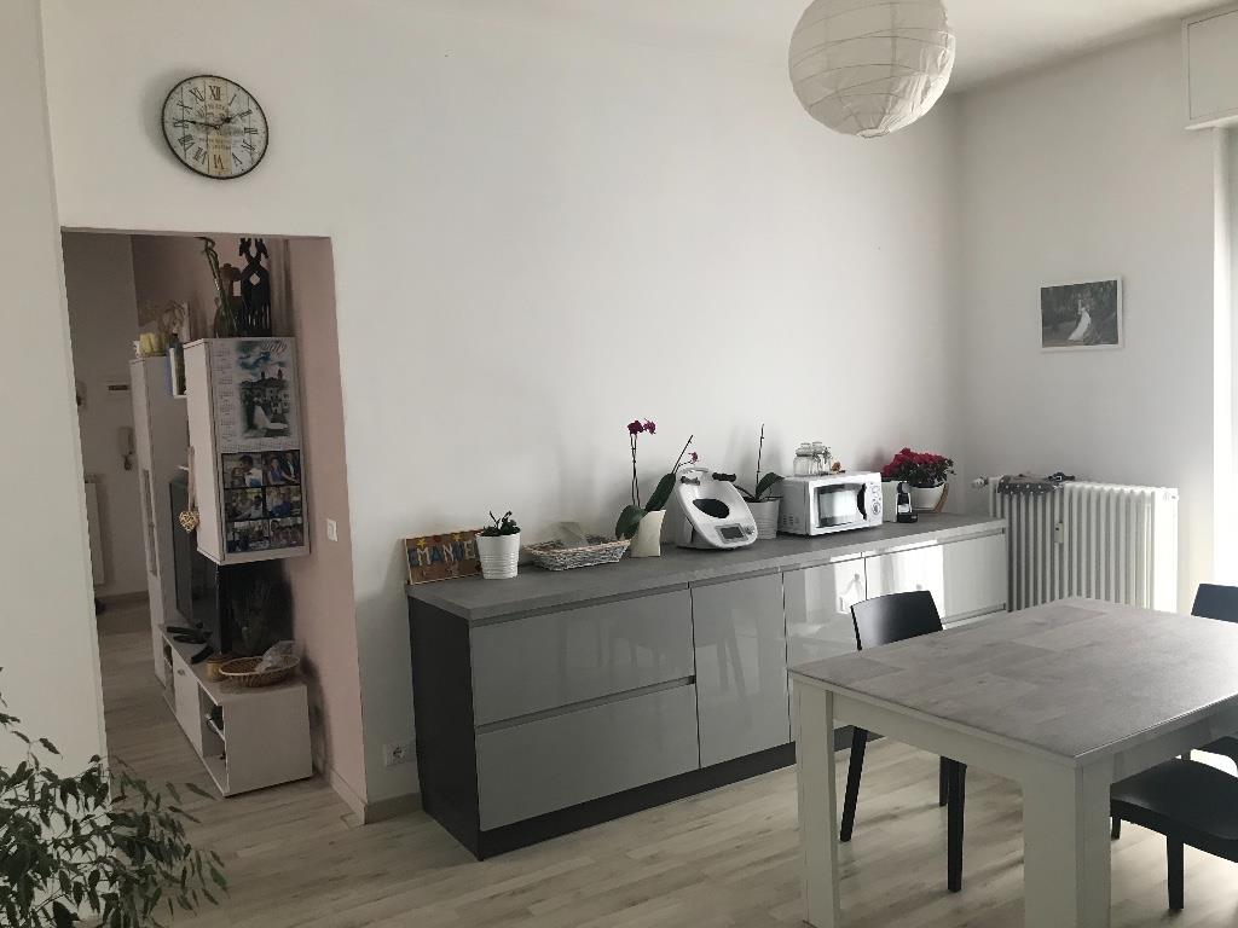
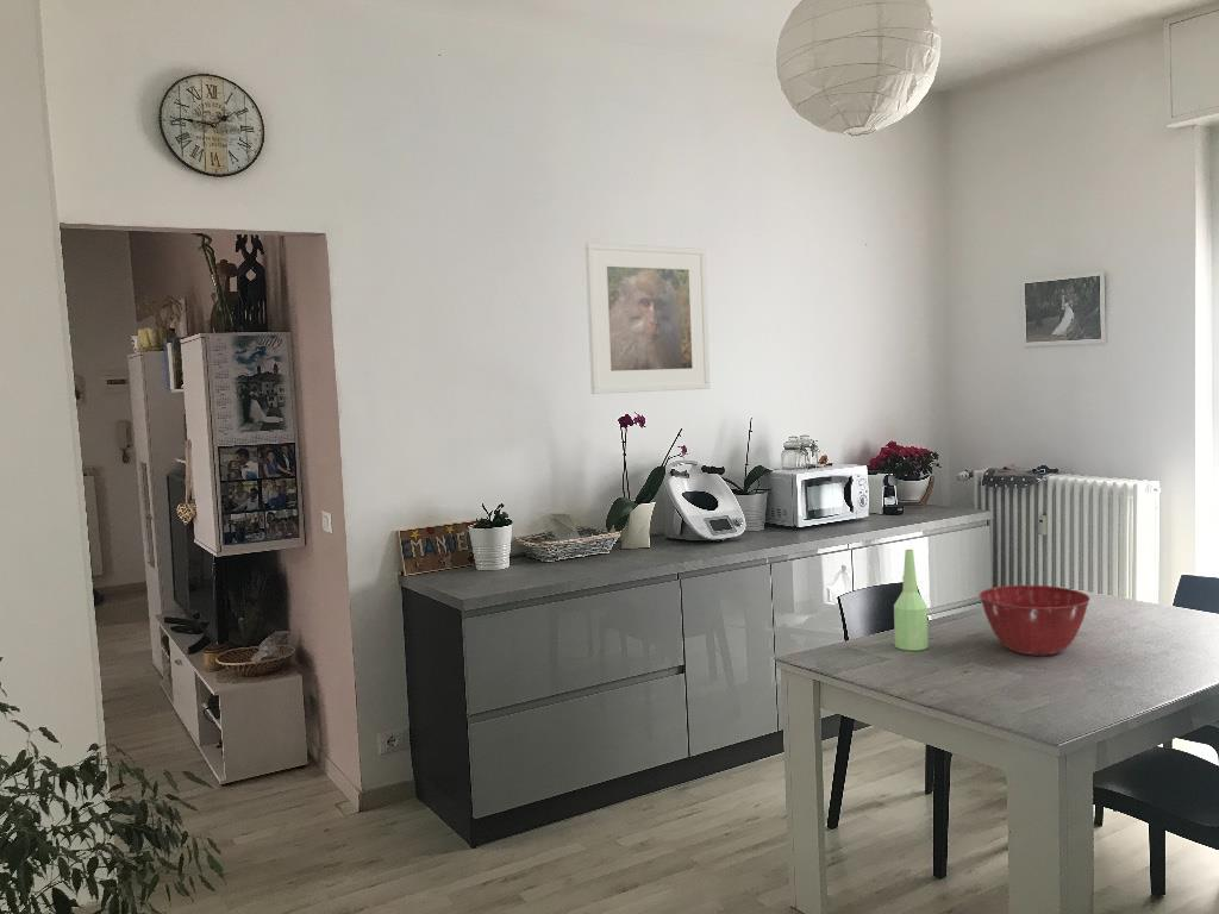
+ bottle (909, 597)
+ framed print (650, 319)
+ mixing bowl (1033, 621)
